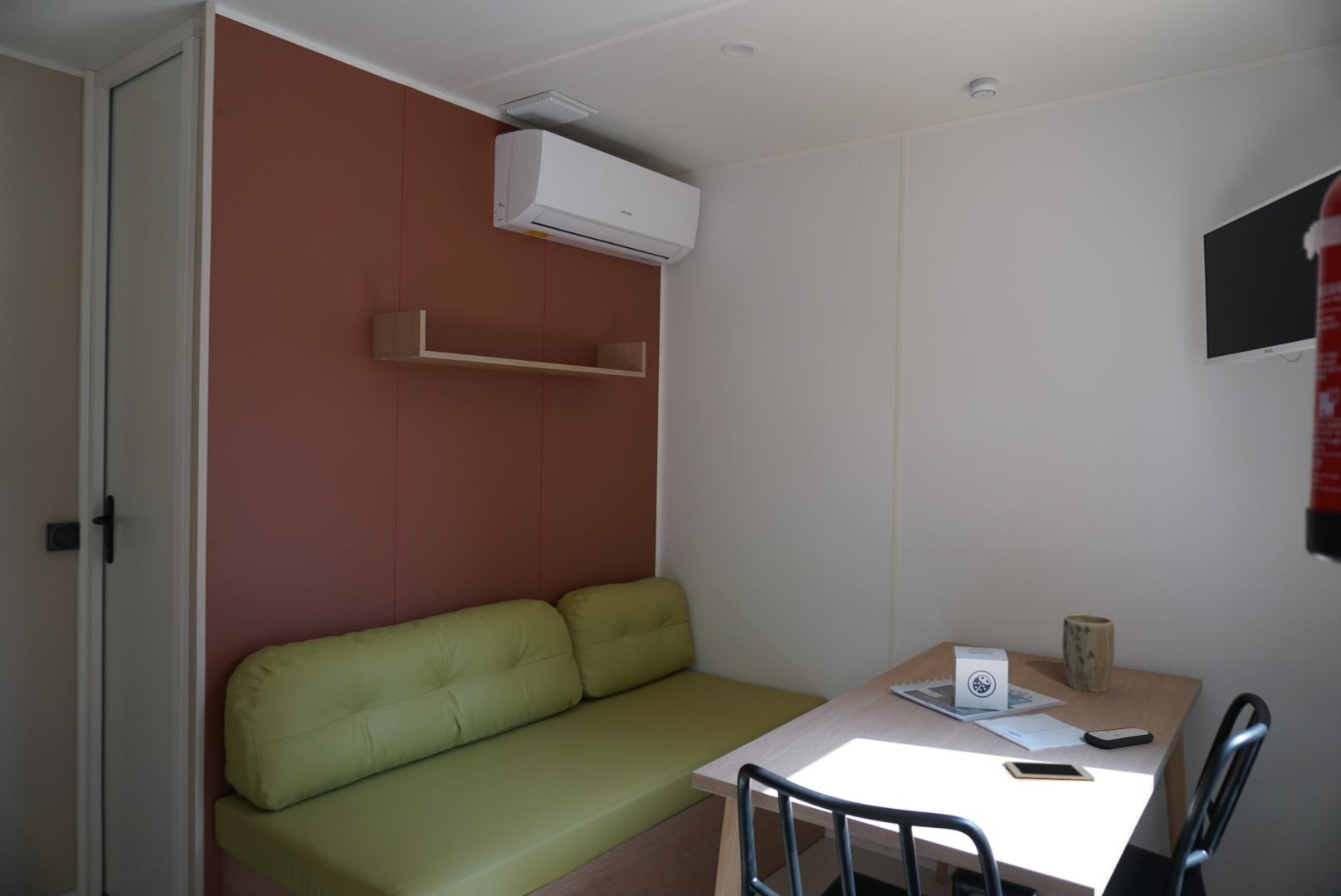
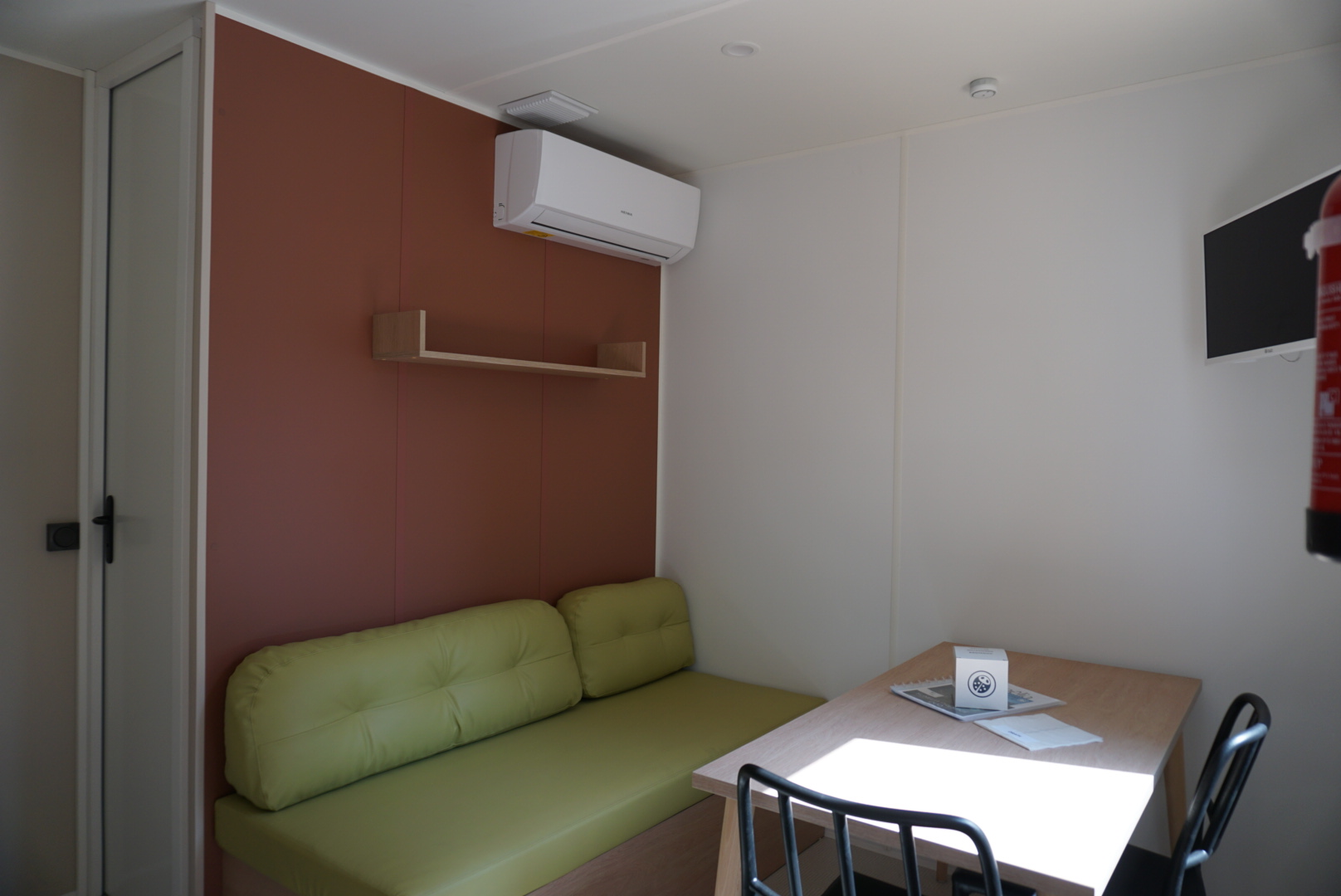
- plant pot (1088, 653)
- cell phone (1048, 771)
- remote control (1119, 737)
